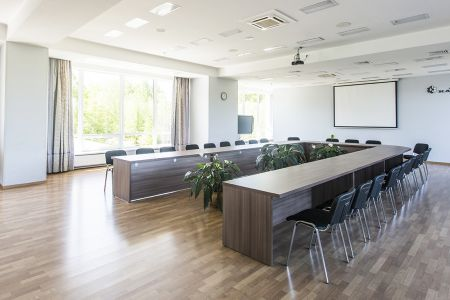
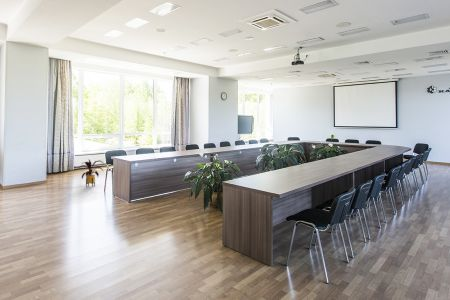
+ house plant (91, 172)
